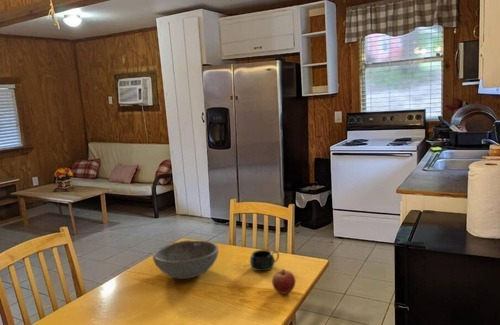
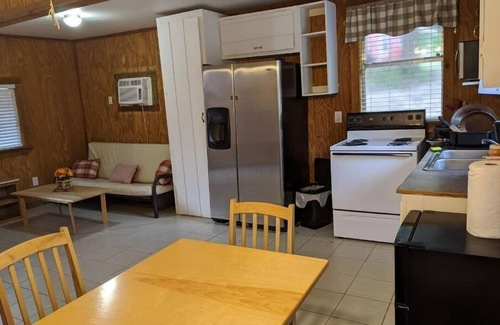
- bowl (187, 261)
- mug (264, 260)
- apple (283, 280)
